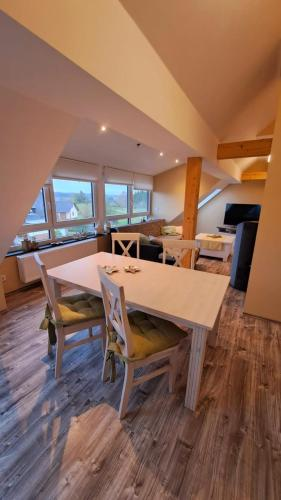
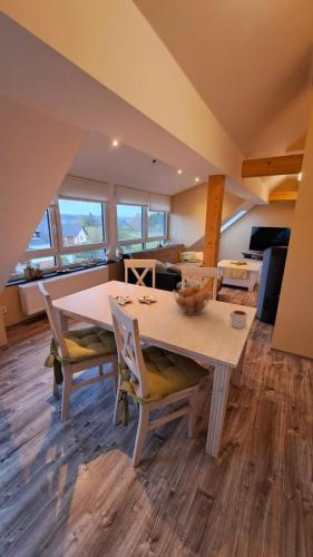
+ mug (237, 317)
+ fruit basket (192, 299)
